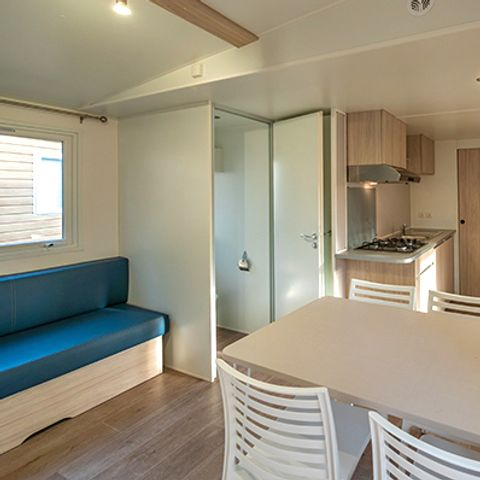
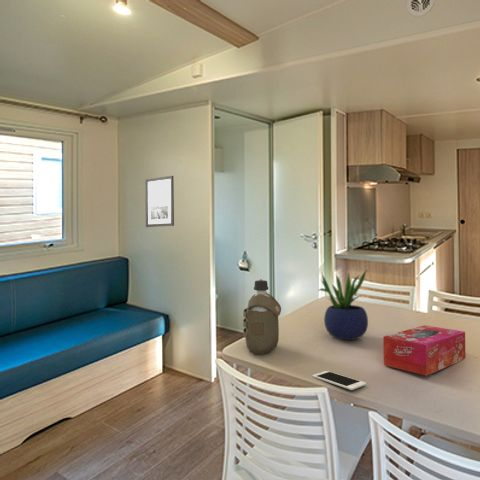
+ potted plant (344, 304)
+ cell phone (338, 379)
+ tissue box (425, 347)
+ water bottle (262, 314)
+ wall art (159, 202)
